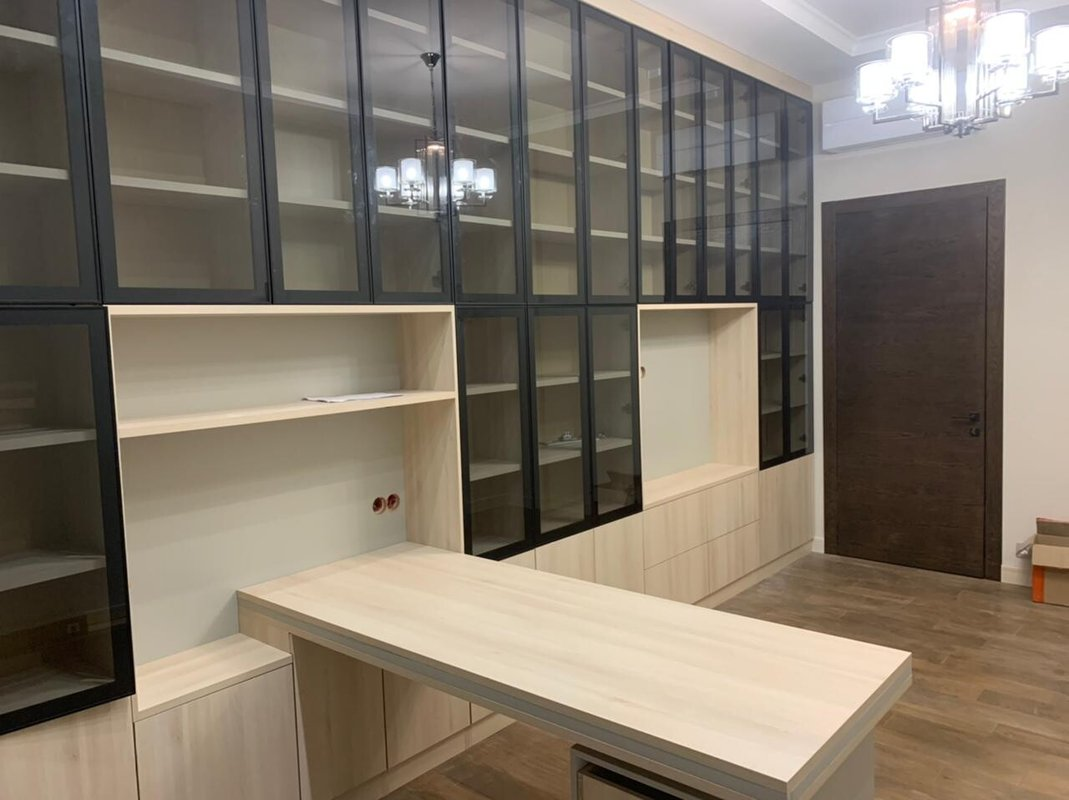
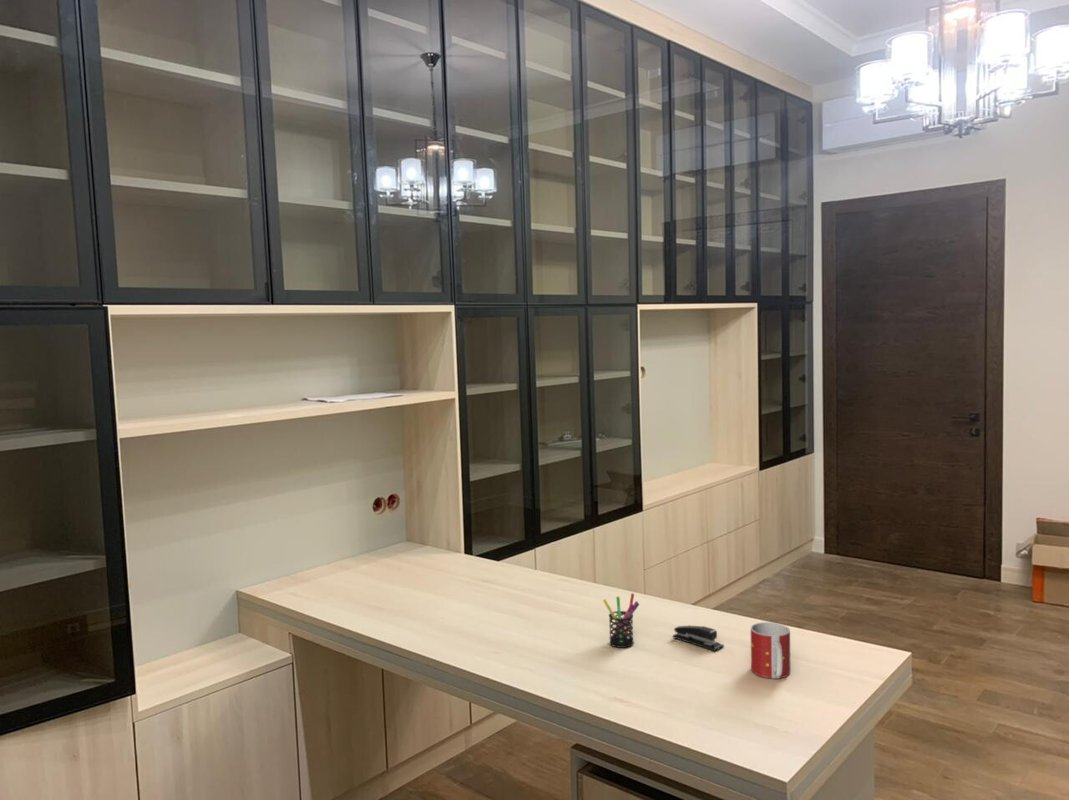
+ pen holder (621, 617)
+ stapler (697, 634)
+ mug (772, 652)
